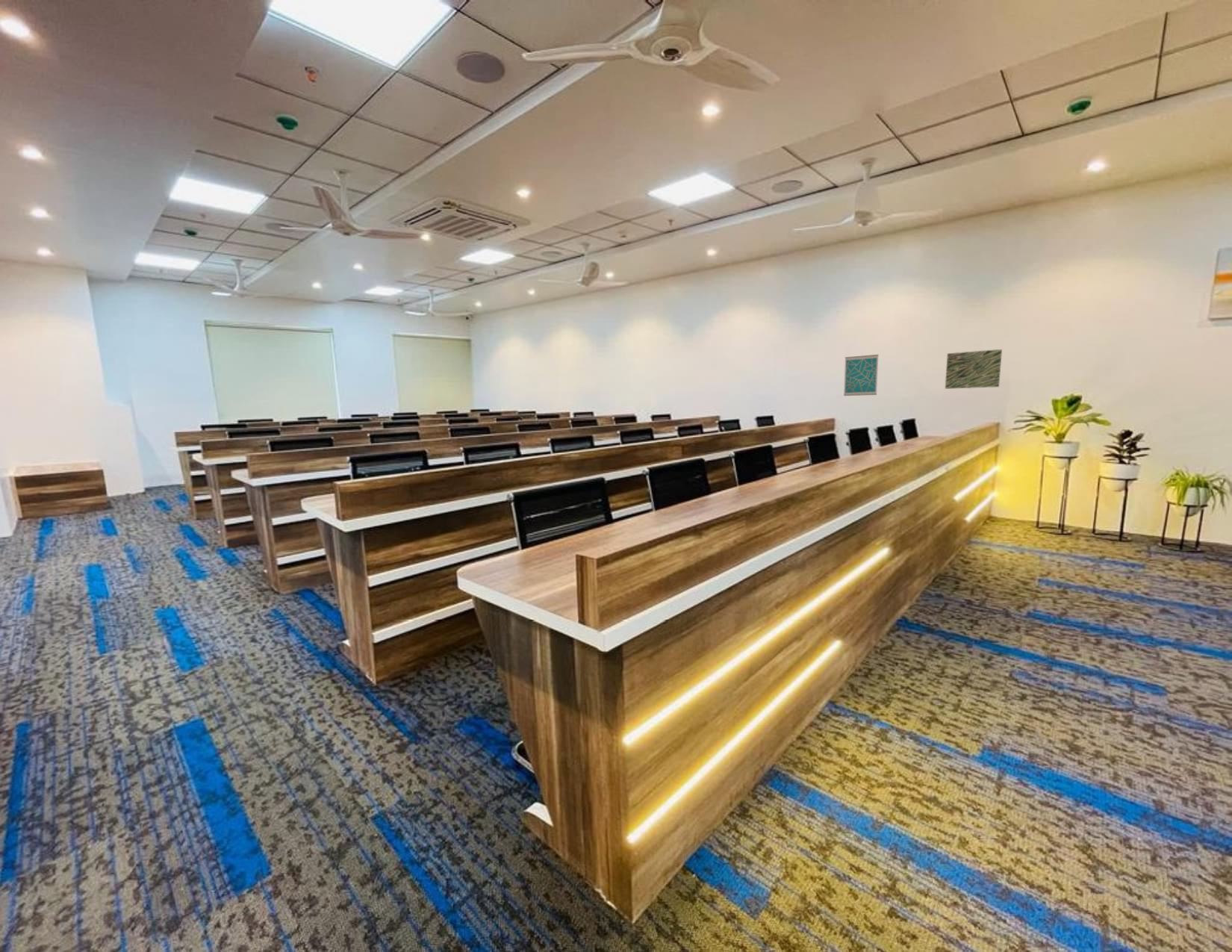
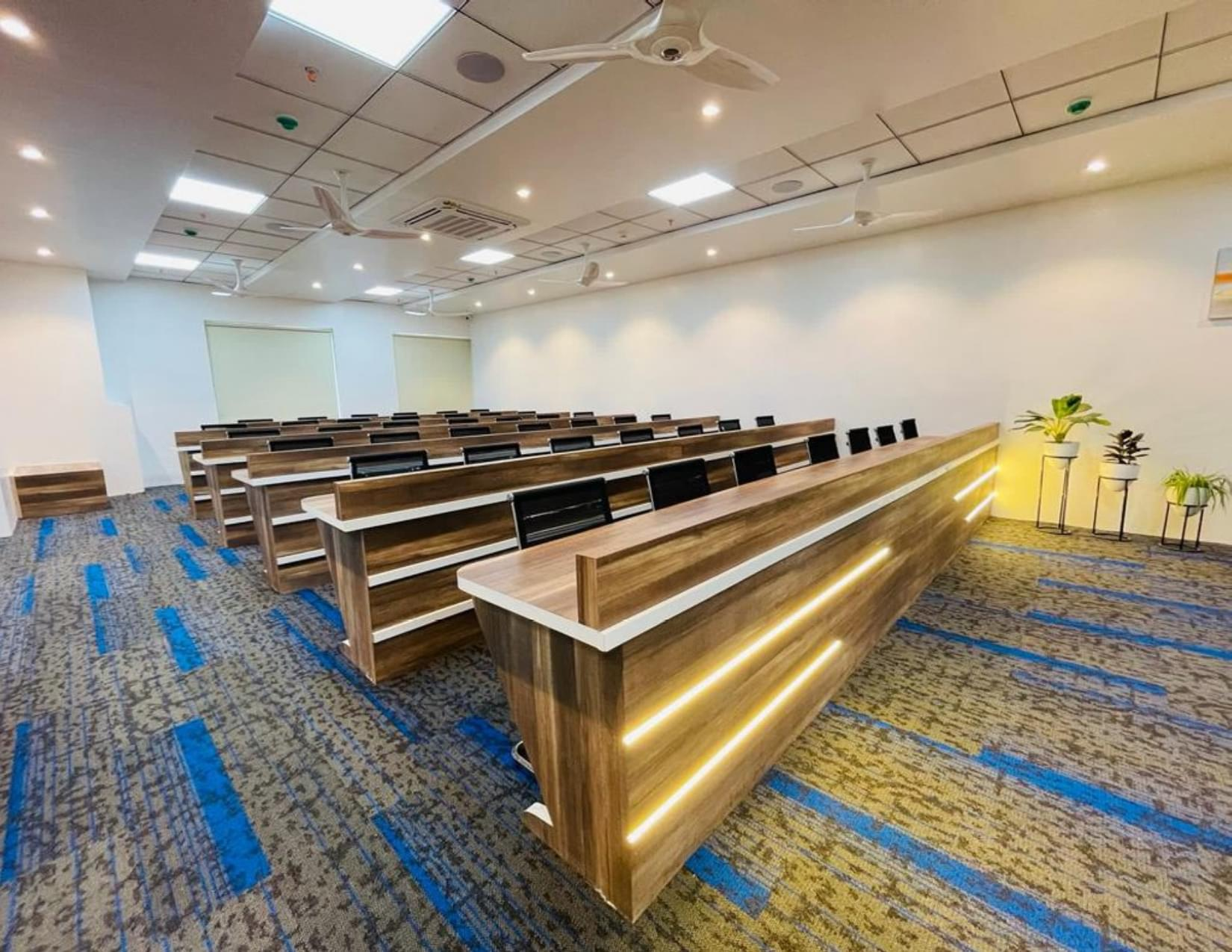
- wall art (972, 370)
- wall art (860, 376)
